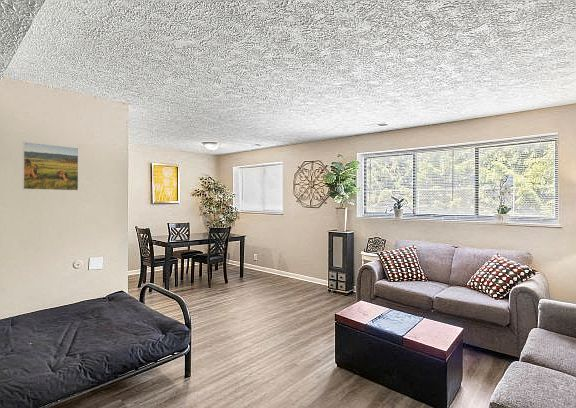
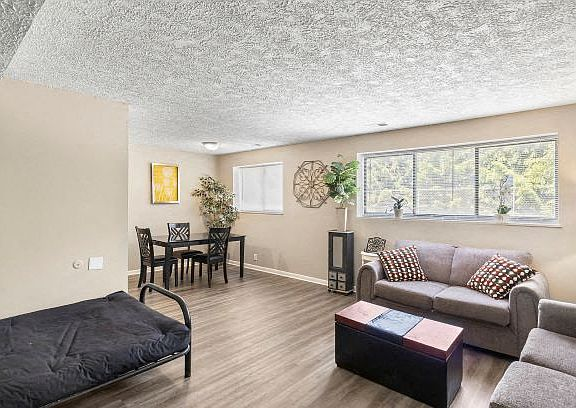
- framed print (51, 167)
